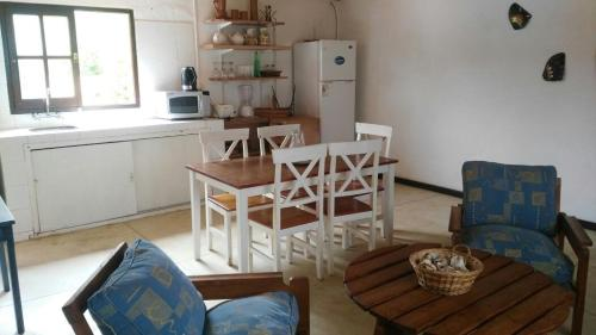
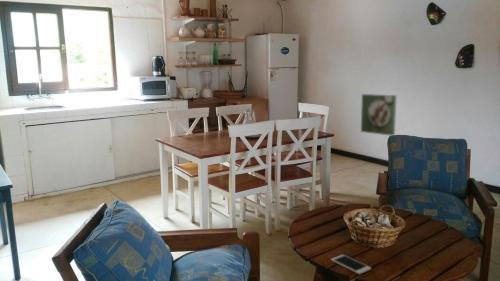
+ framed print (377, 114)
+ cell phone (350, 263)
